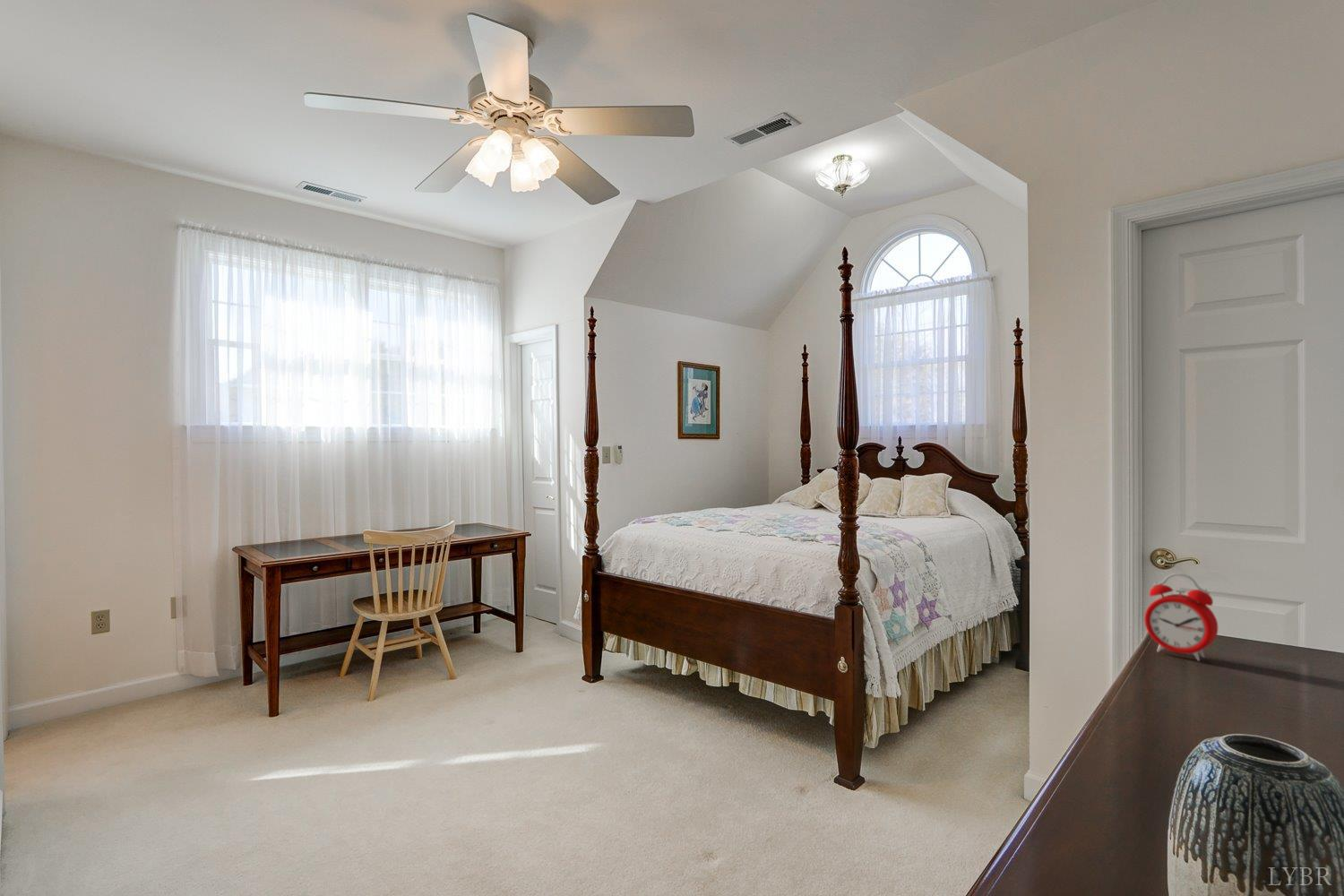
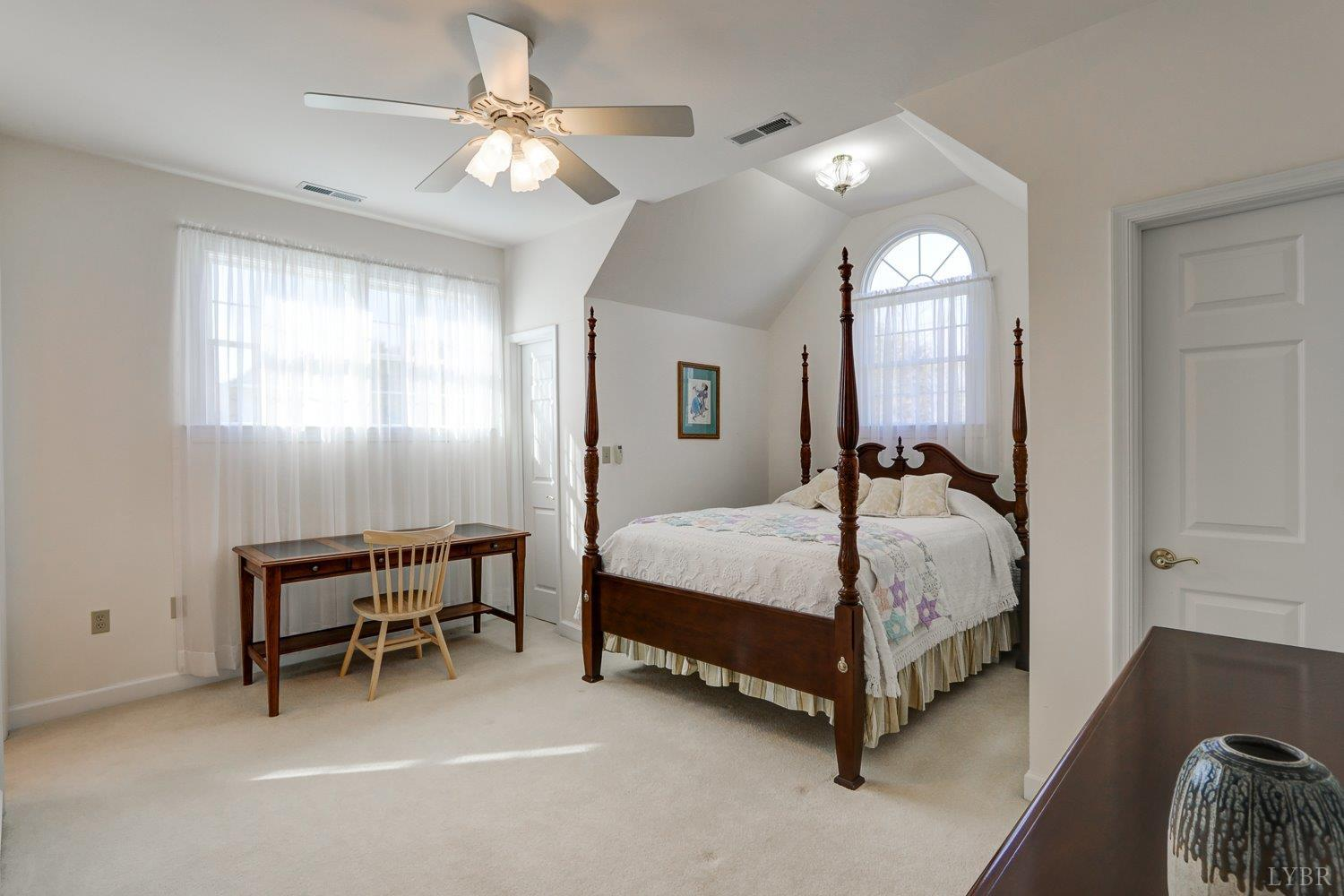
- alarm clock (1180, 614)
